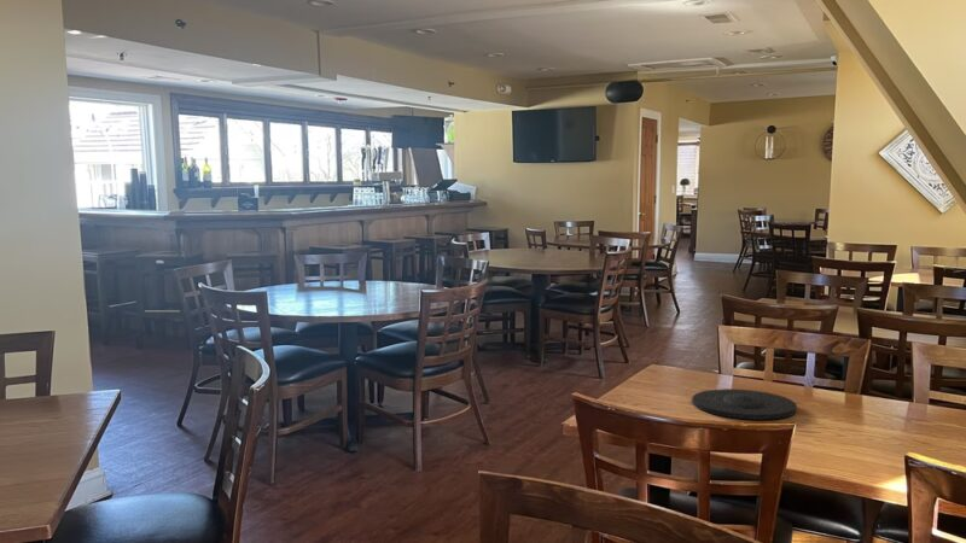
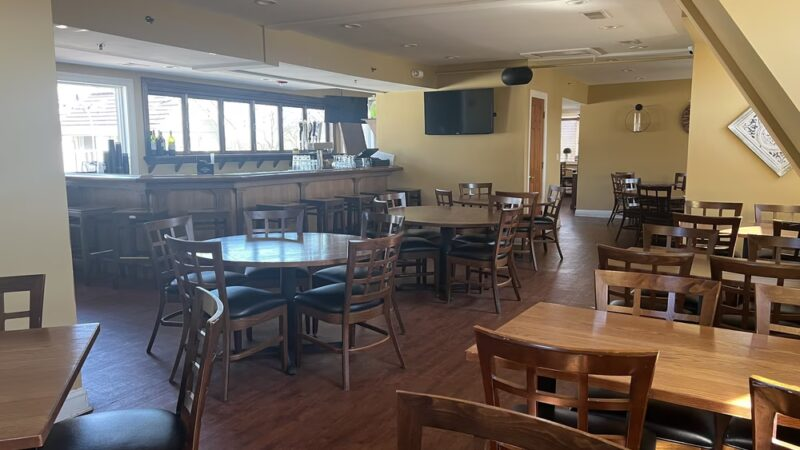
- plate (743, 399)
